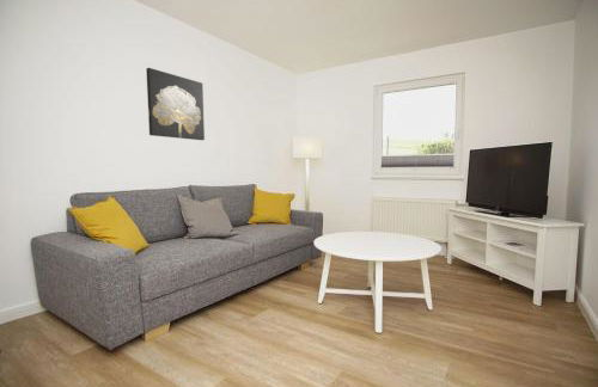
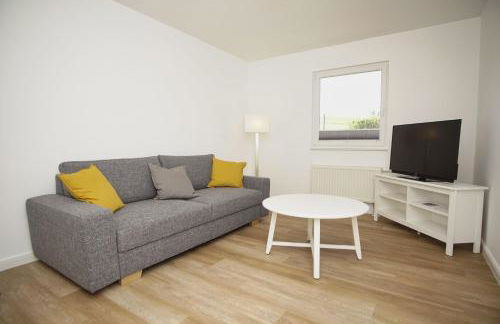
- wall art (177, 106)
